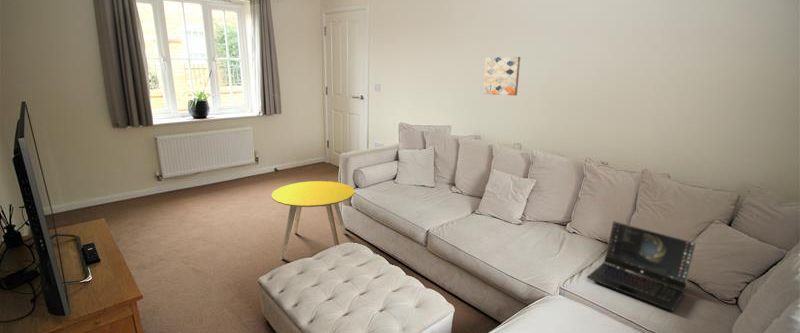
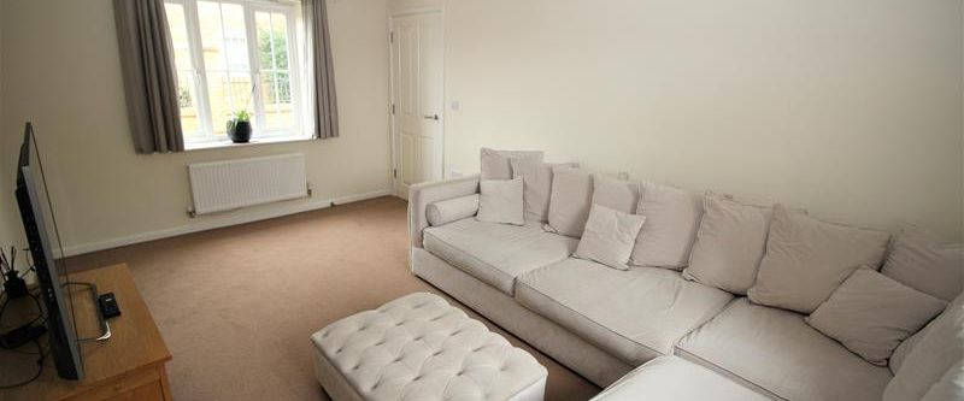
- wall art (501, 76)
- side table (314, 206)
- laptop (639, 262)
